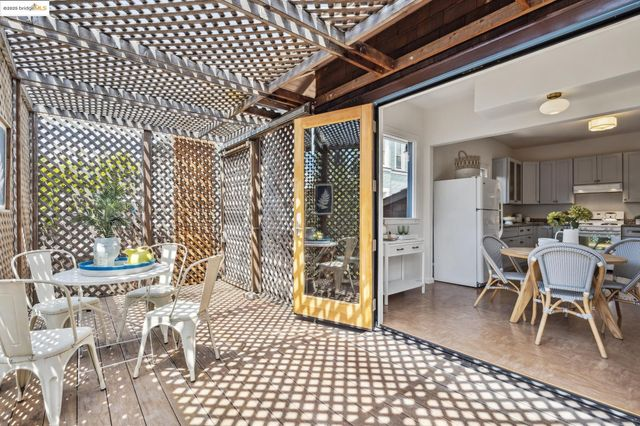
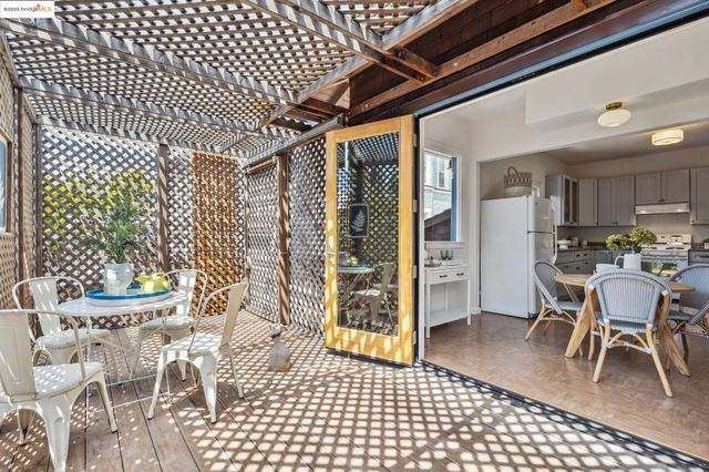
+ bag (278, 348)
